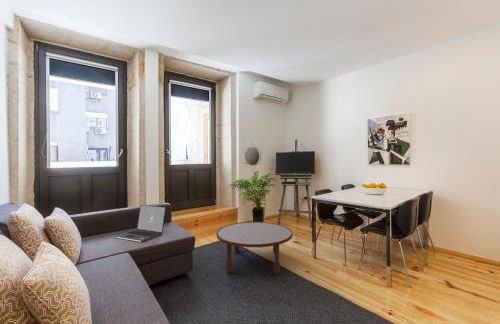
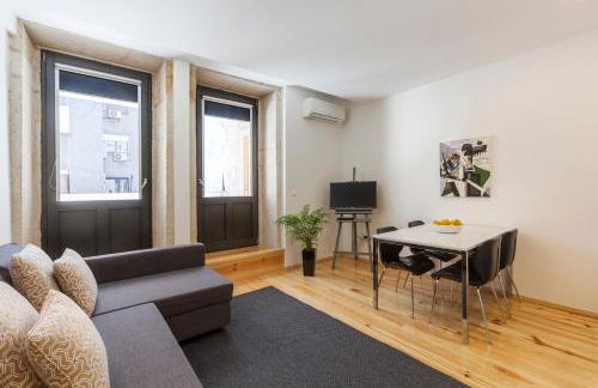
- coffee table (254, 246)
- laptop (141, 221)
- home mirror (253, 156)
